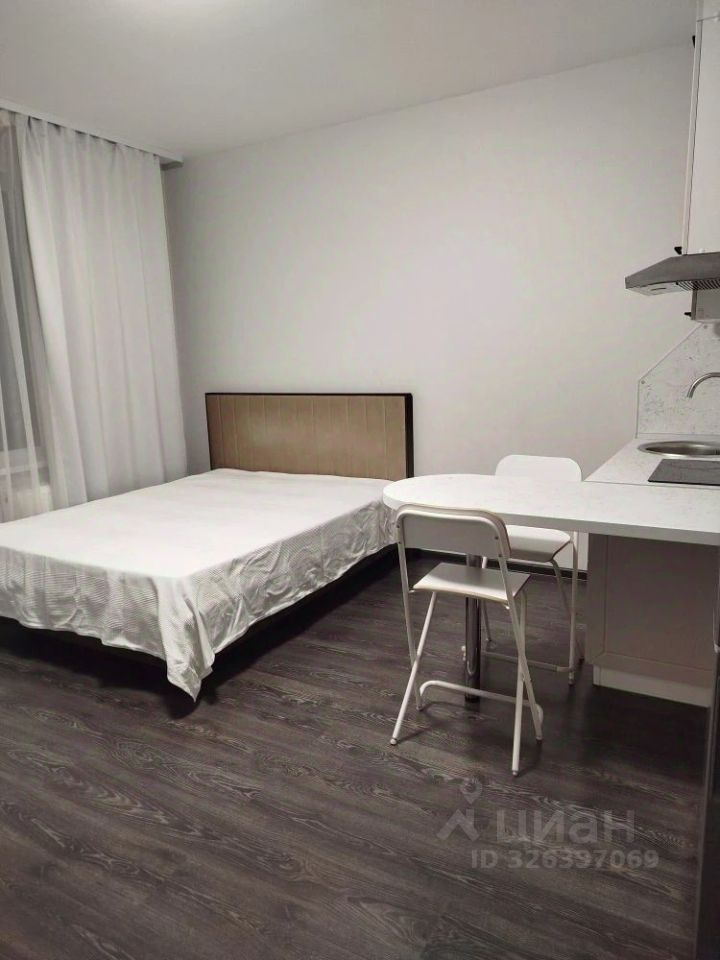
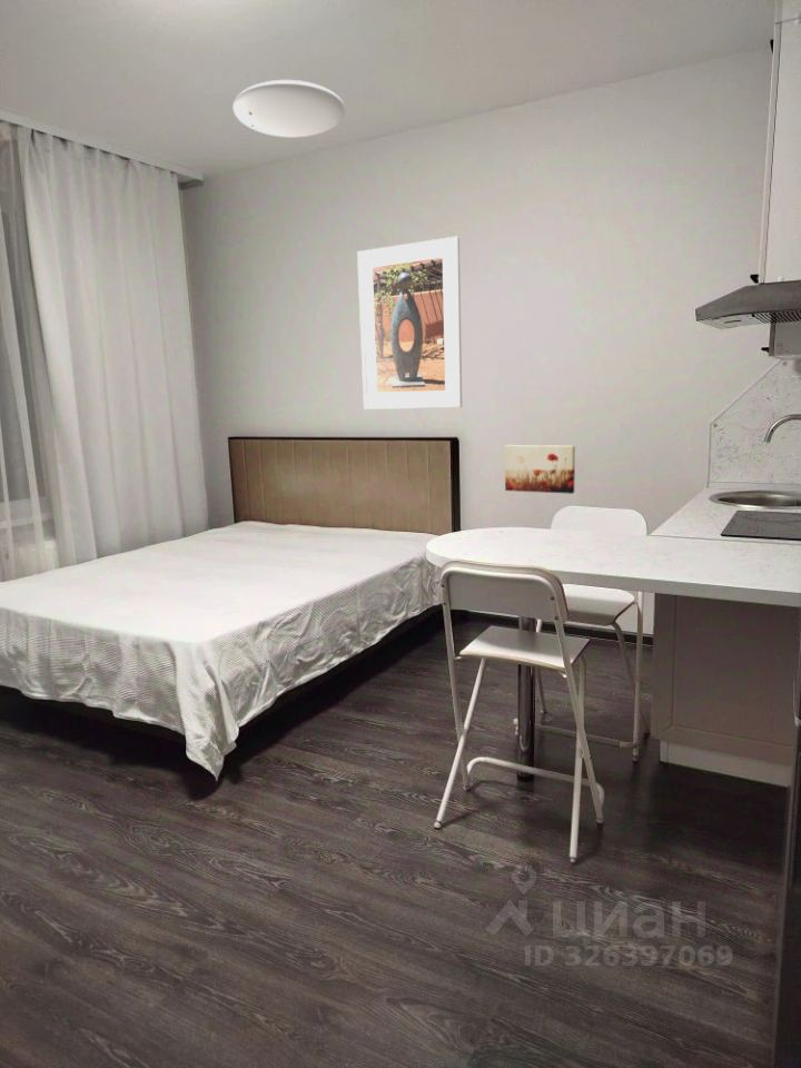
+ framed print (408, 327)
+ wall art (538, 468)
+ ceiling light (289, 110)
